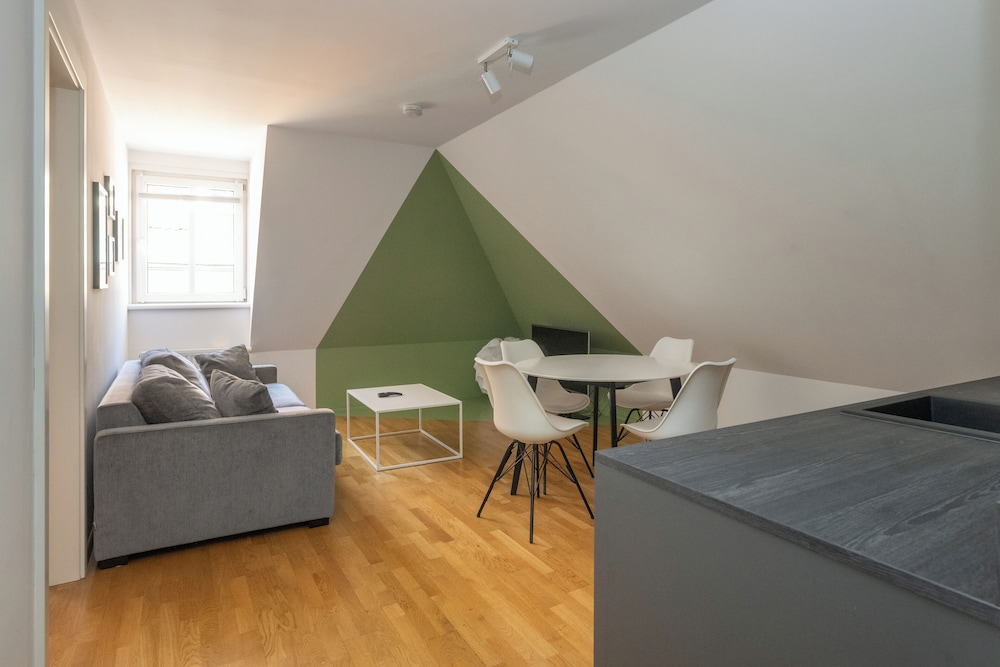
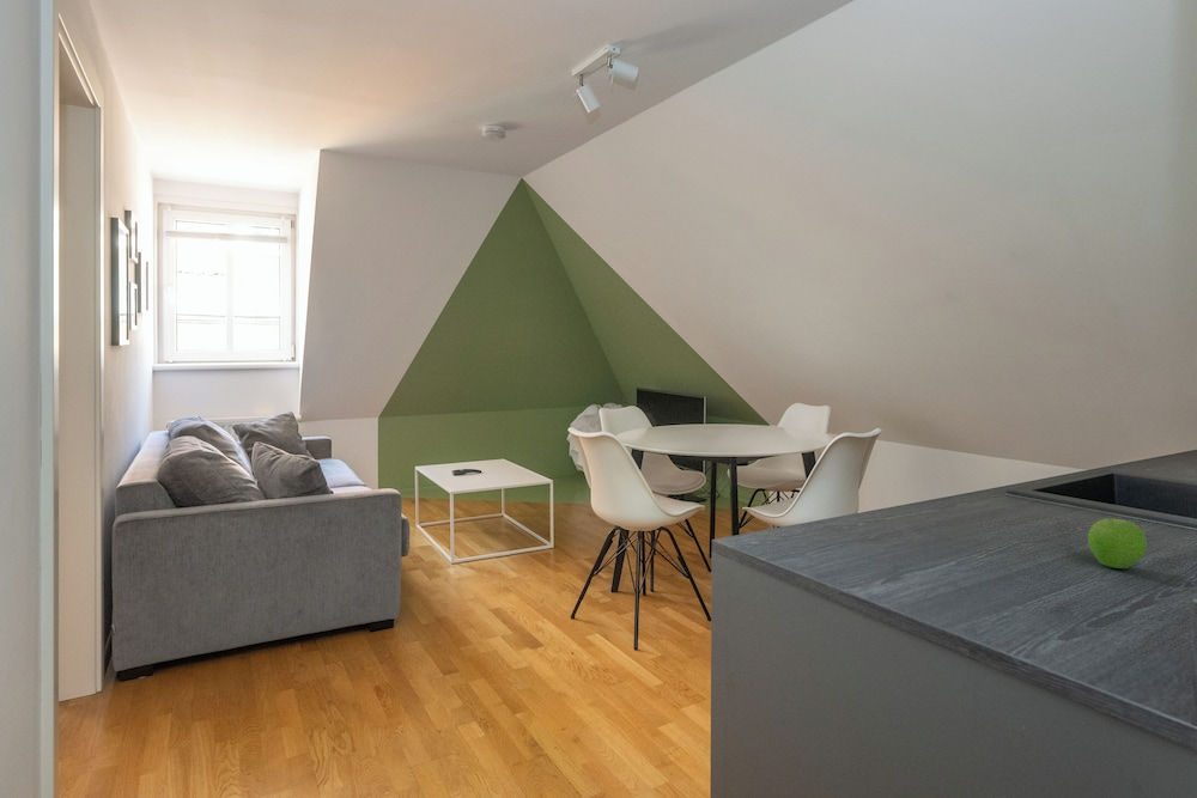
+ fruit (1116, 543)
